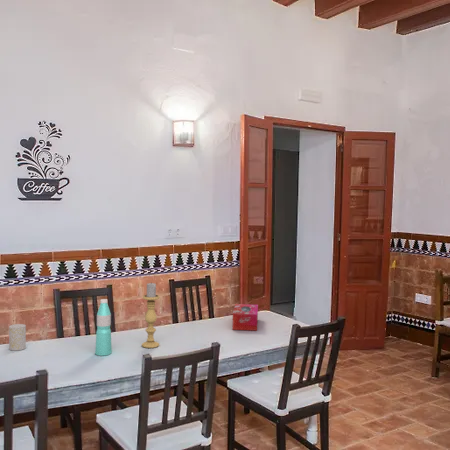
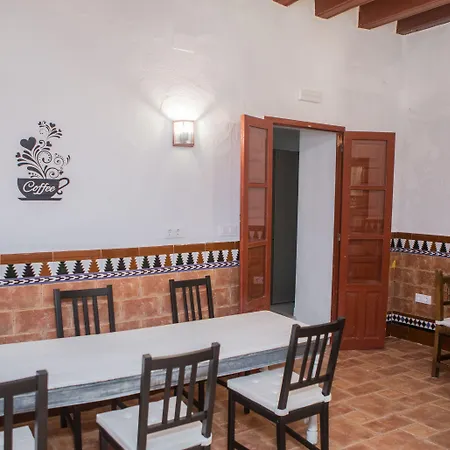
- cup (17, 337)
- water bottle (103, 326)
- tissue box (245, 316)
- candle holder (150, 313)
